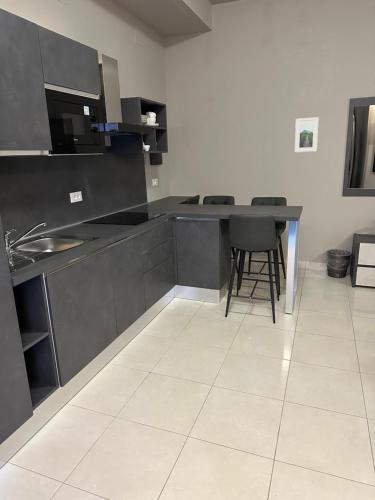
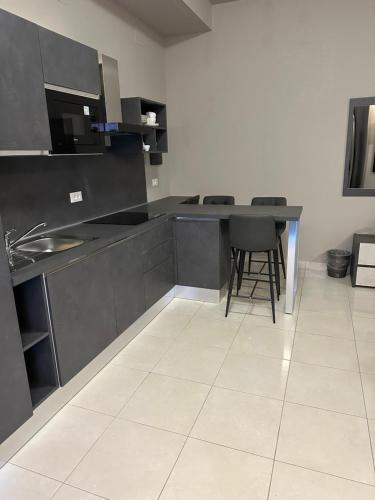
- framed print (306, 135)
